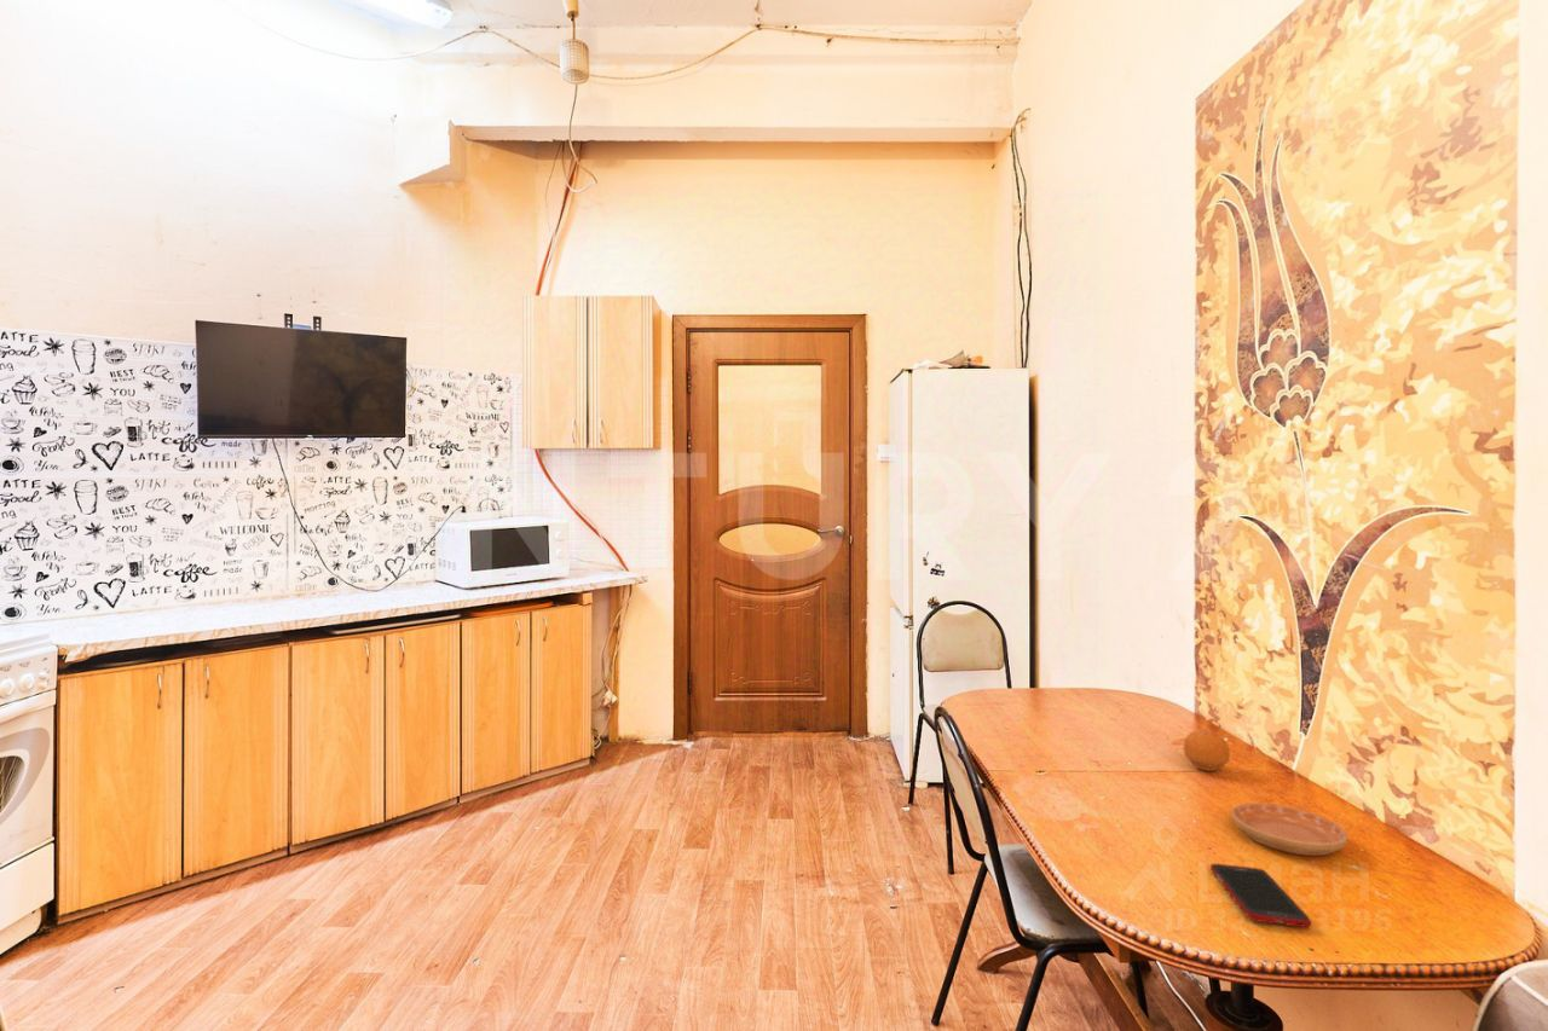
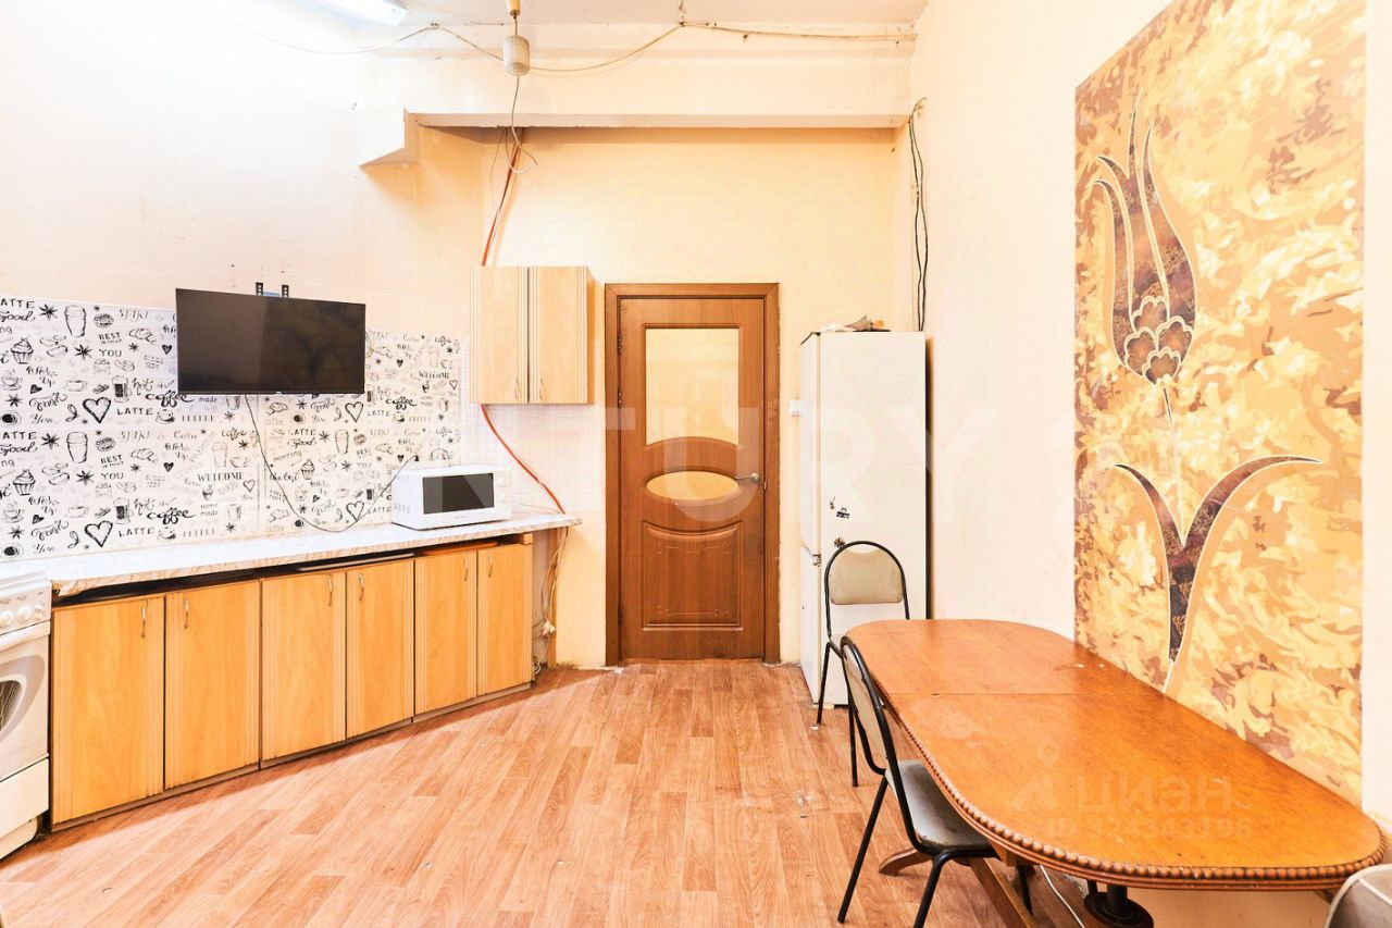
- cell phone (1257, 893)
- saucer (1287, 829)
- fruit (1206, 749)
